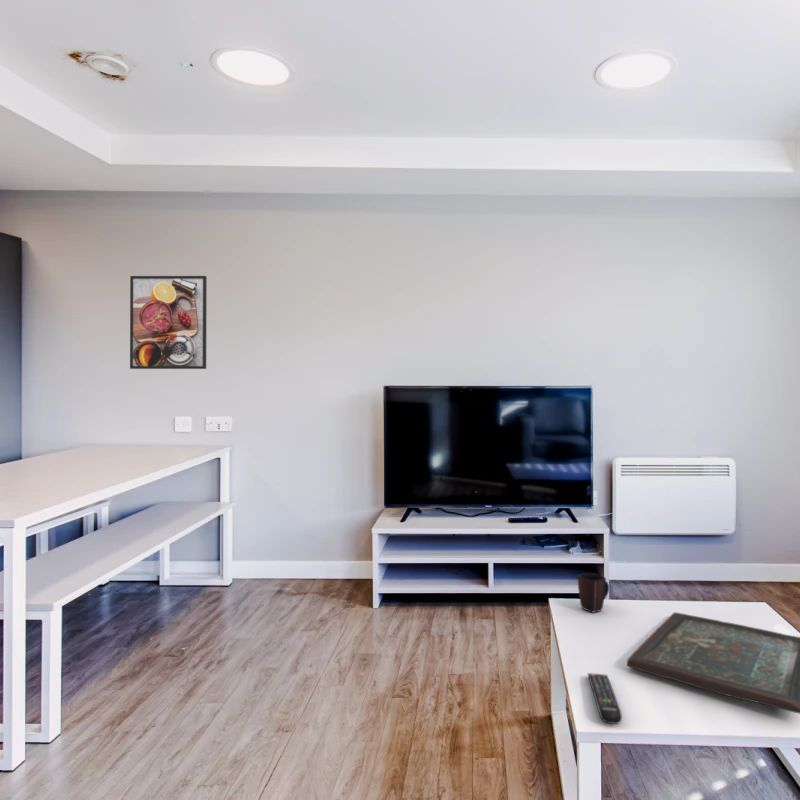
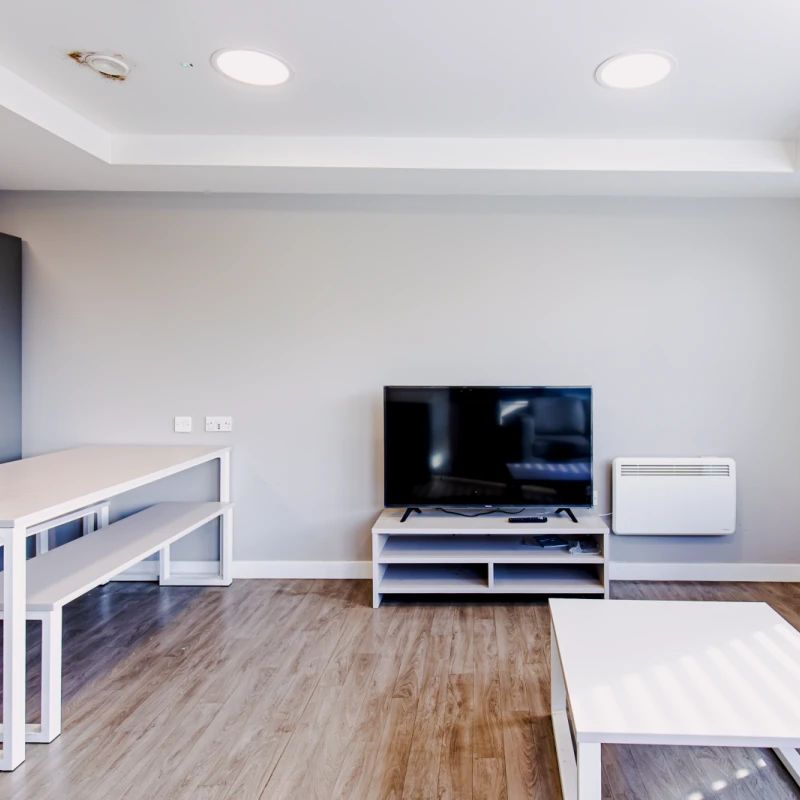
- mug (593, 591)
- remote control (603, 695)
- board game (726, 654)
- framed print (168, 322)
